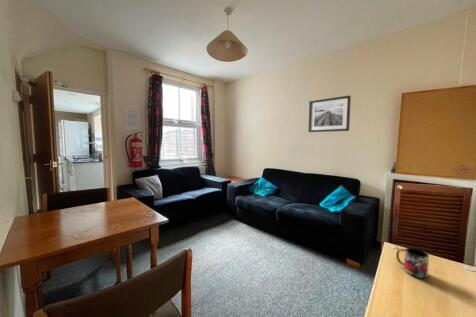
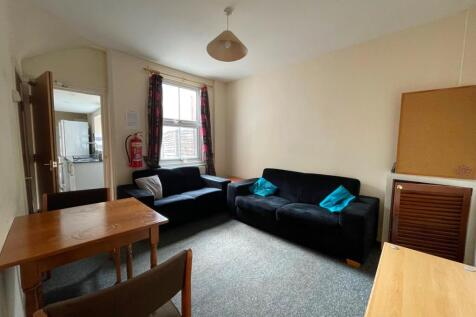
- wall art (328, 115)
- mug (411, 260)
